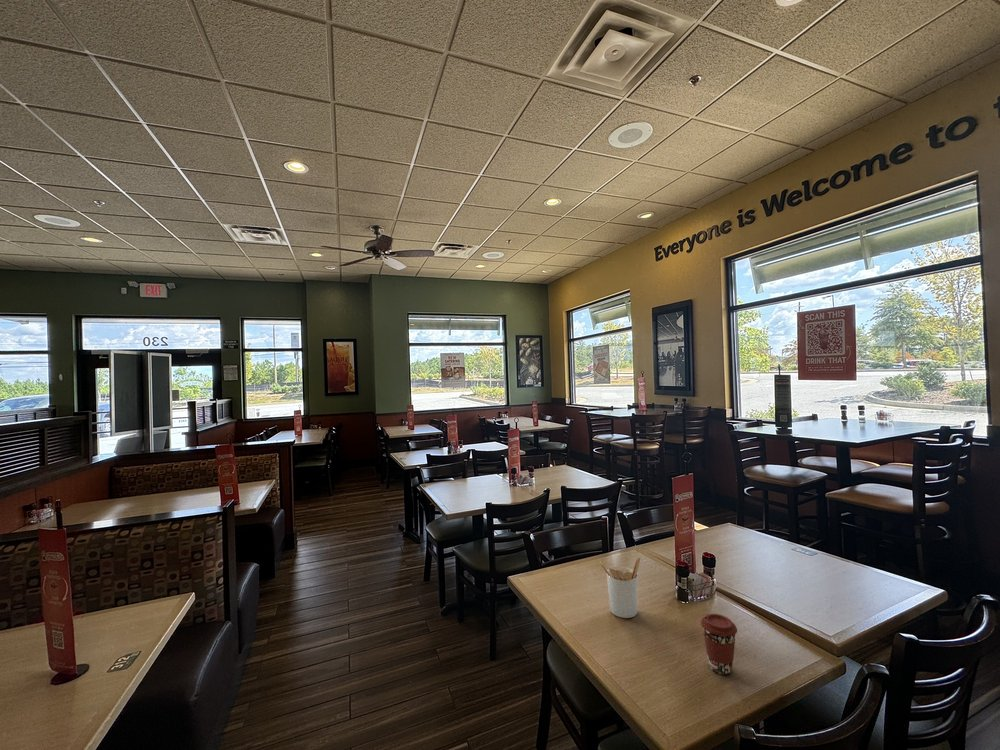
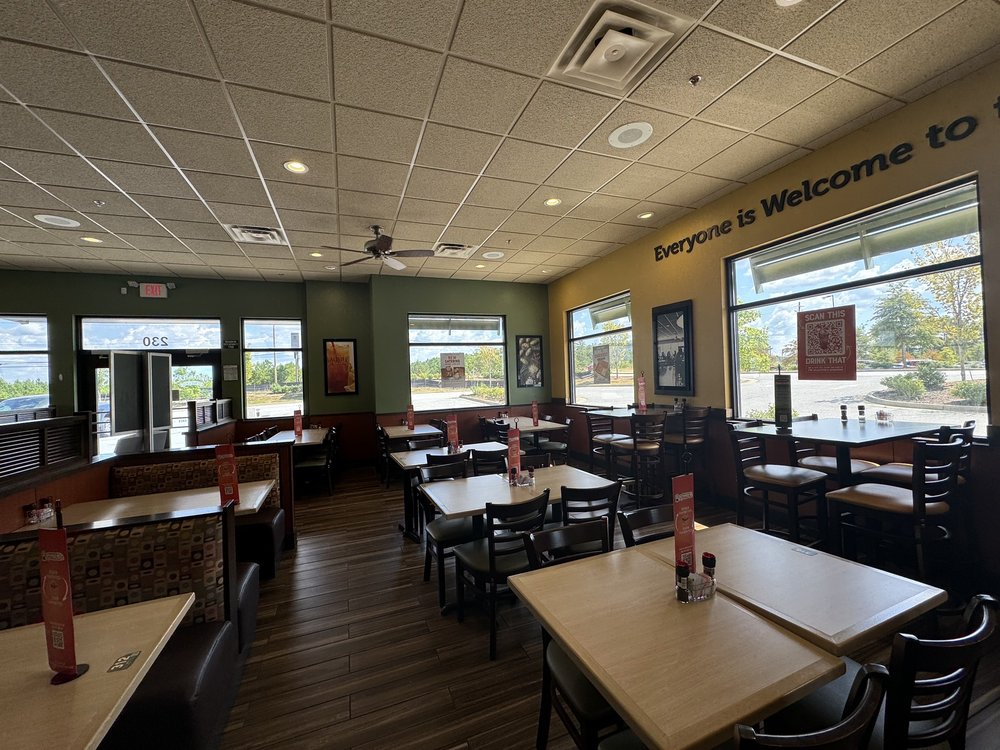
- utensil holder (622, 586)
- coffee cup (719, 644)
